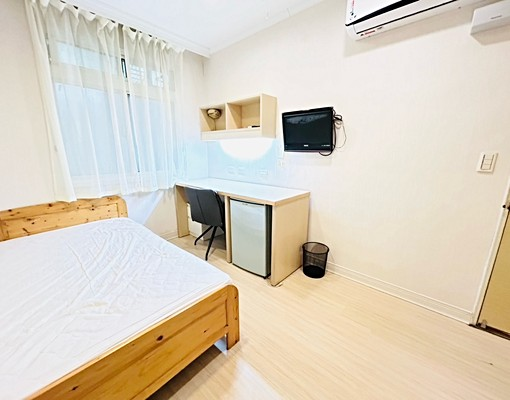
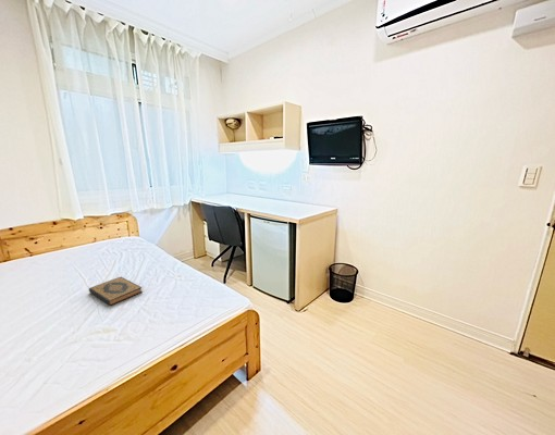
+ hardback book (115, 289)
